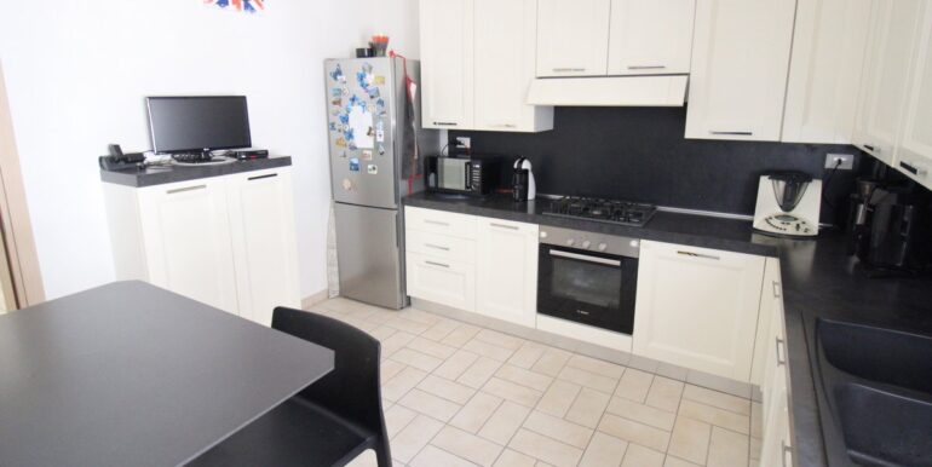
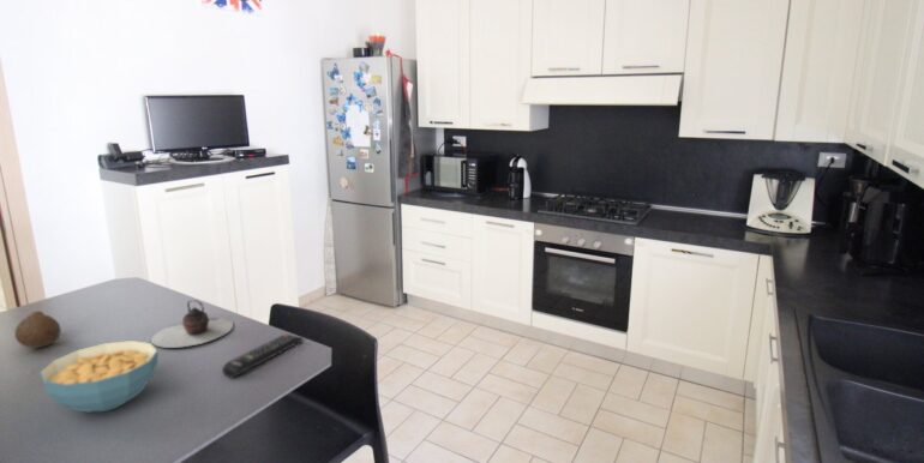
+ fruit (37, 330)
+ teapot (191, 317)
+ remote control (265, 353)
+ cereal bowl (104, 383)
